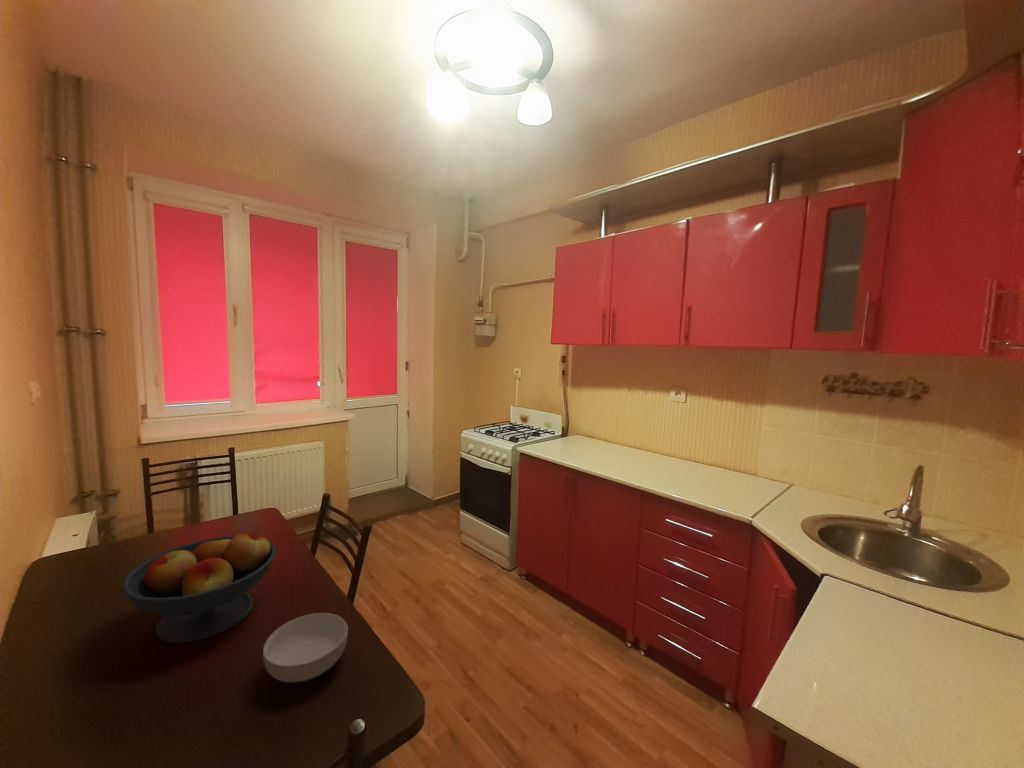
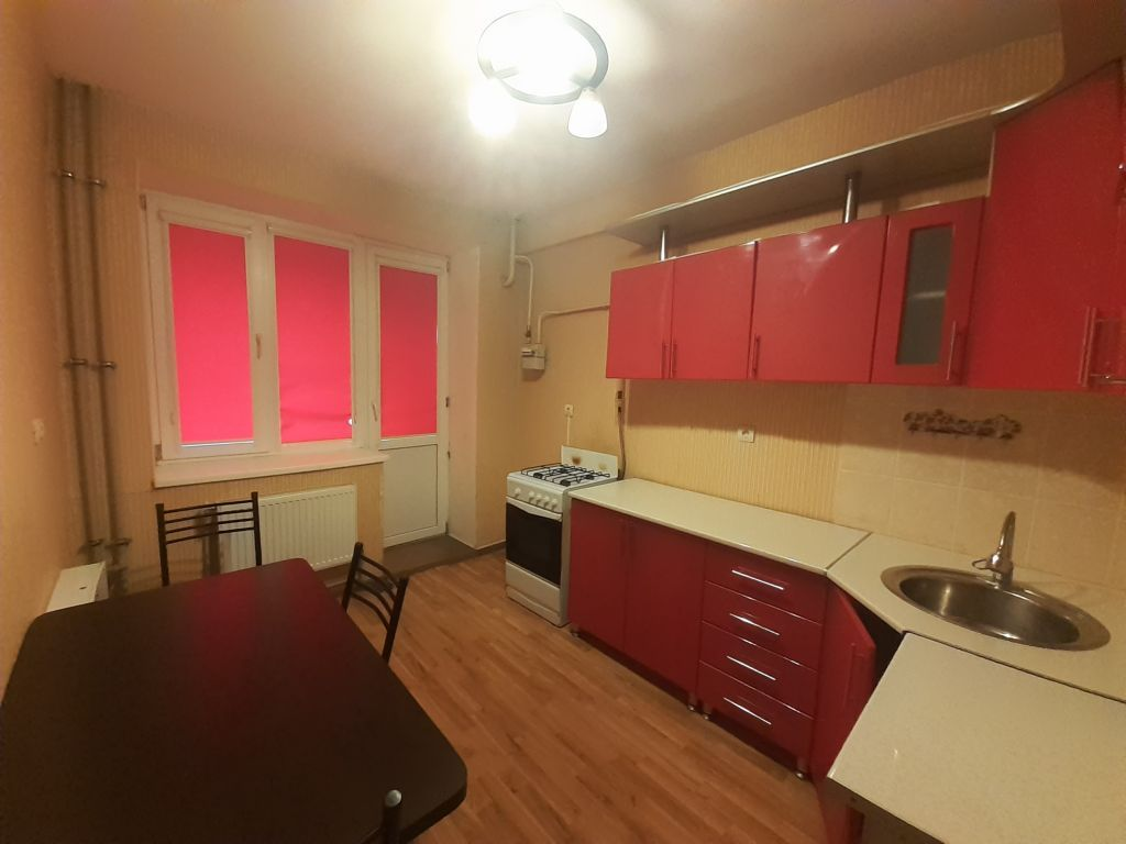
- cereal bowl (307, 651)
- fruit bowl (206, 580)
